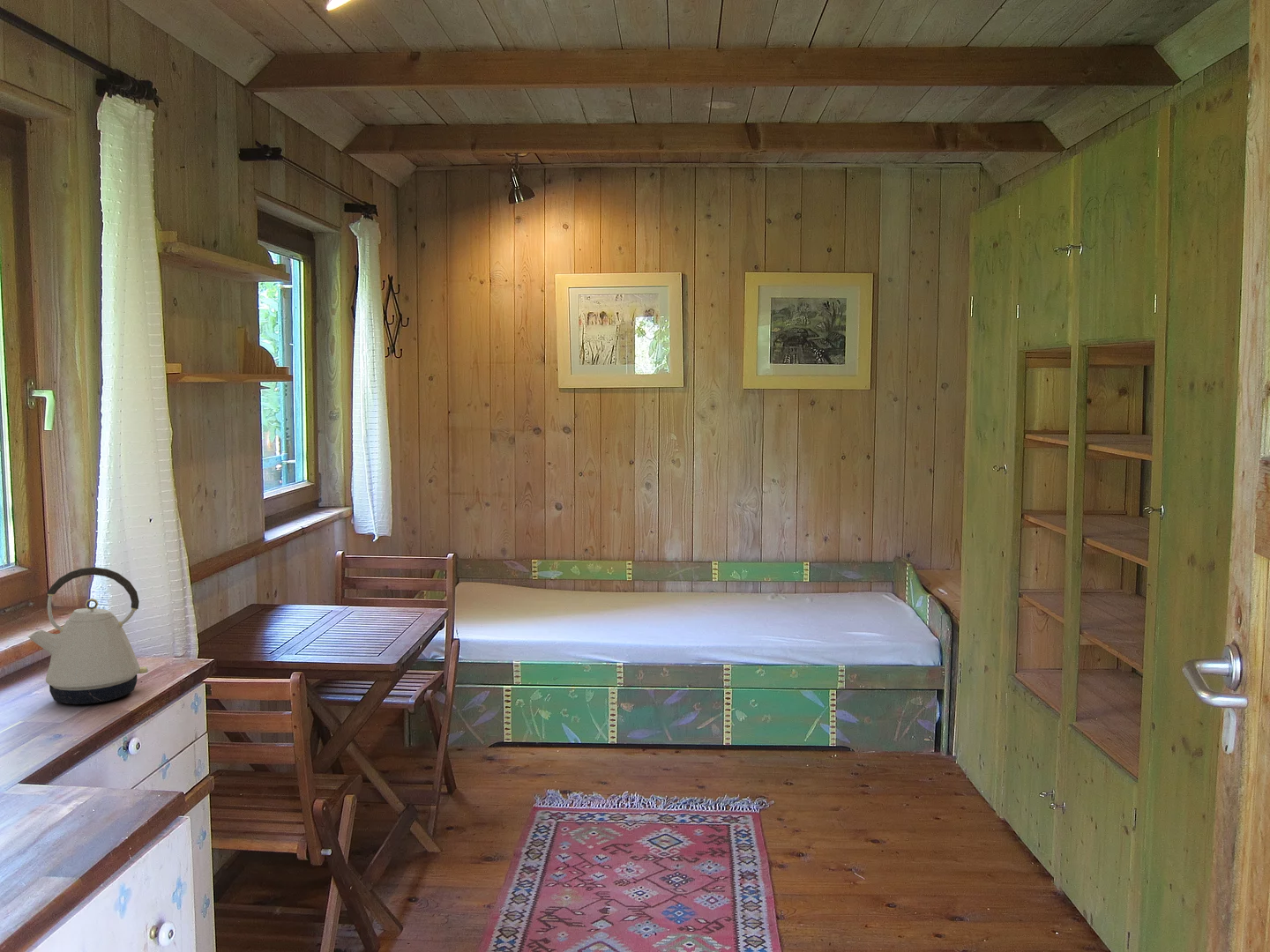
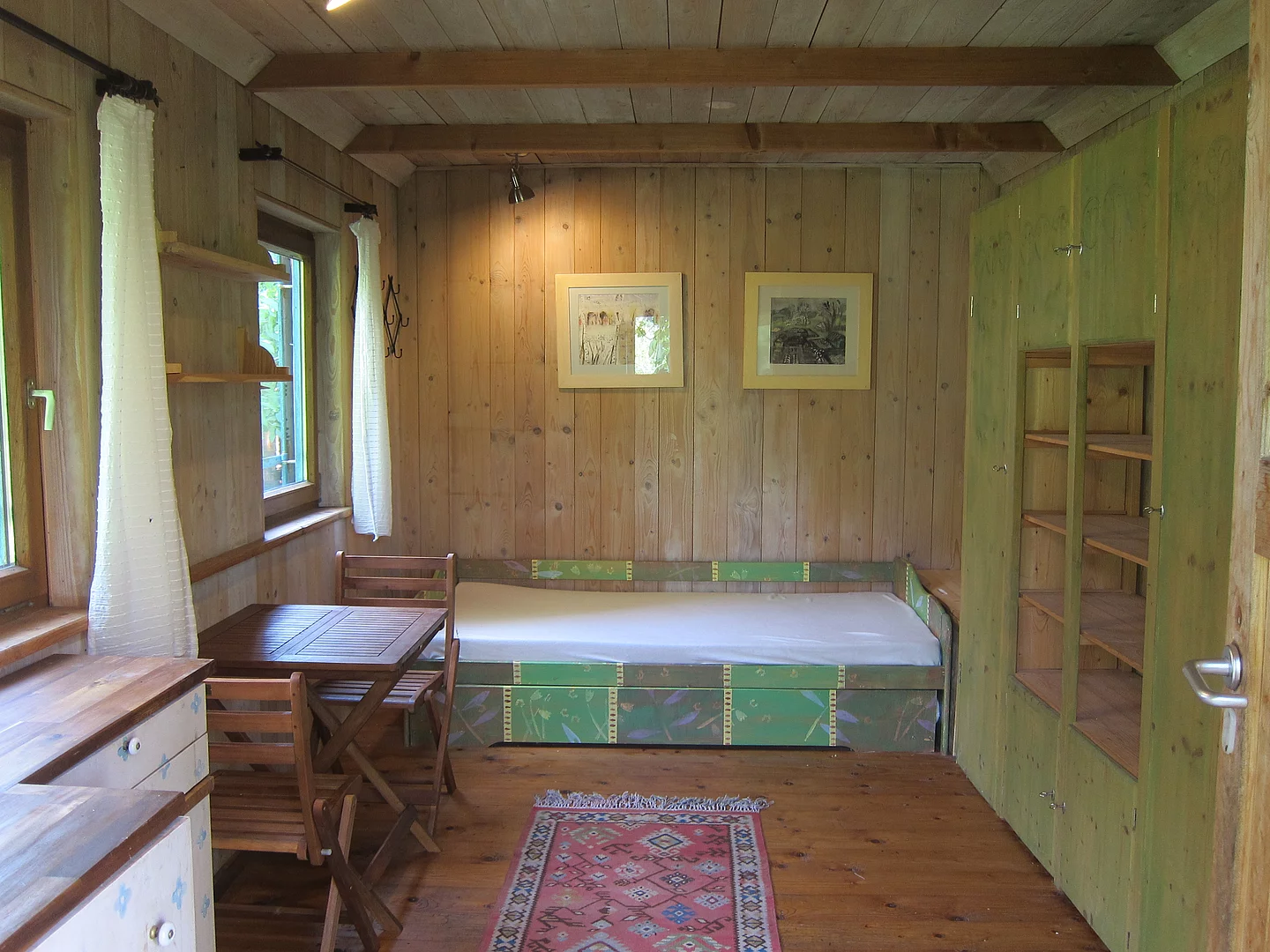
- kettle (88, 632)
